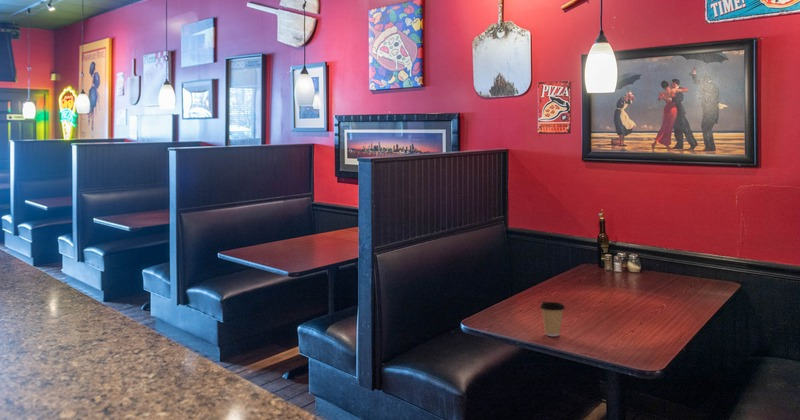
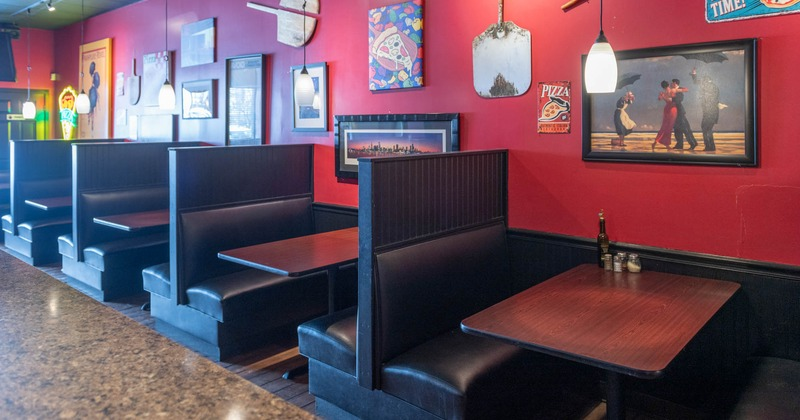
- coffee cup (552, 318)
